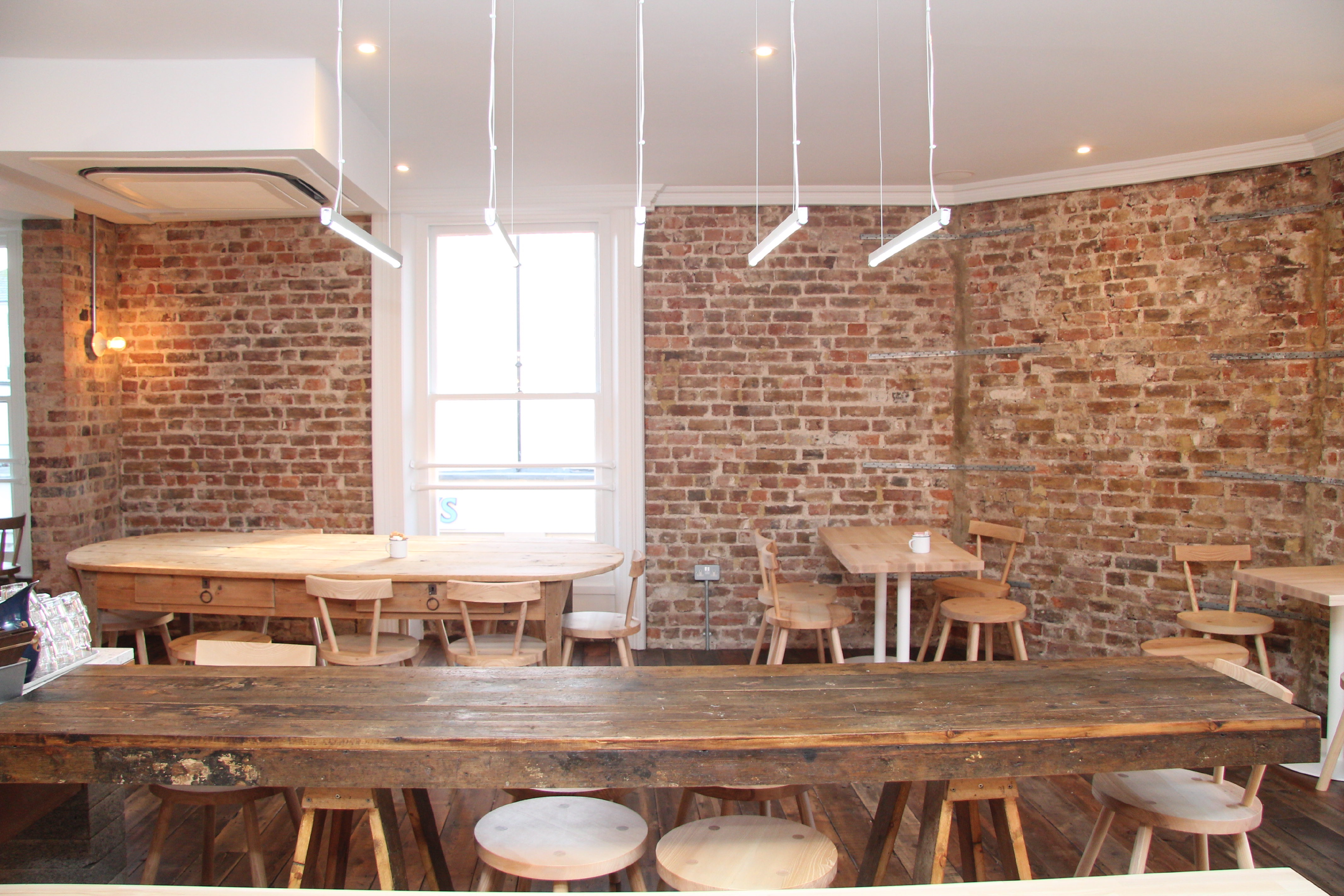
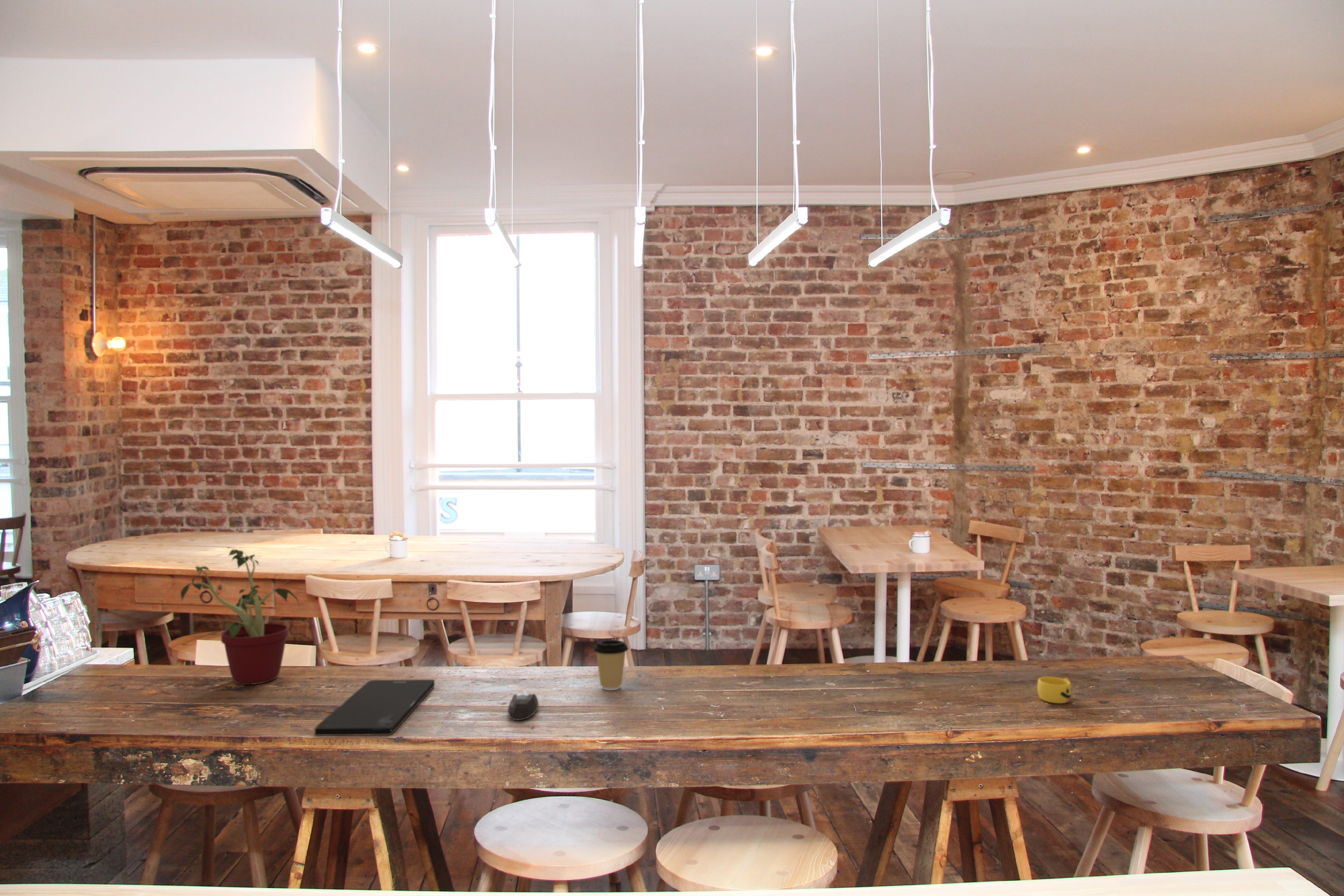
+ potted plant (233, 611)
+ mouse (523, 703)
+ coffee cup (611, 664)
+ smartphone (380, 705)
+ cup (1057, 689)
